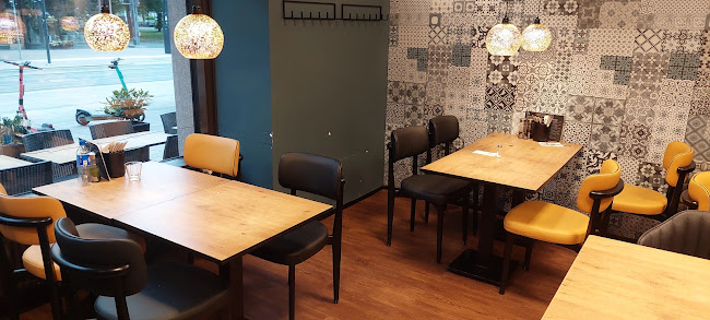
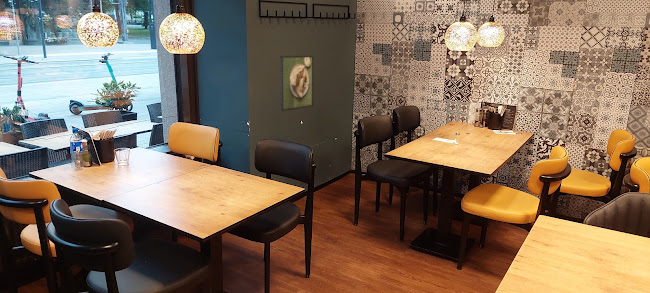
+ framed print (297, 82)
